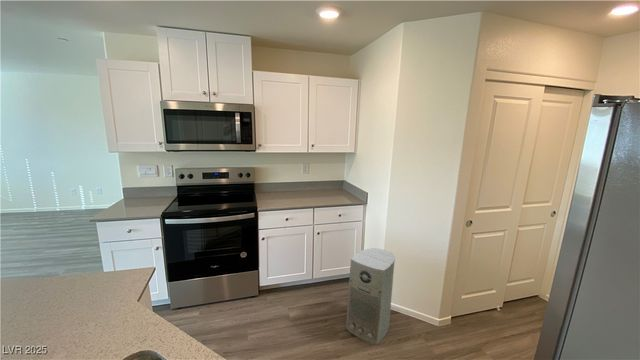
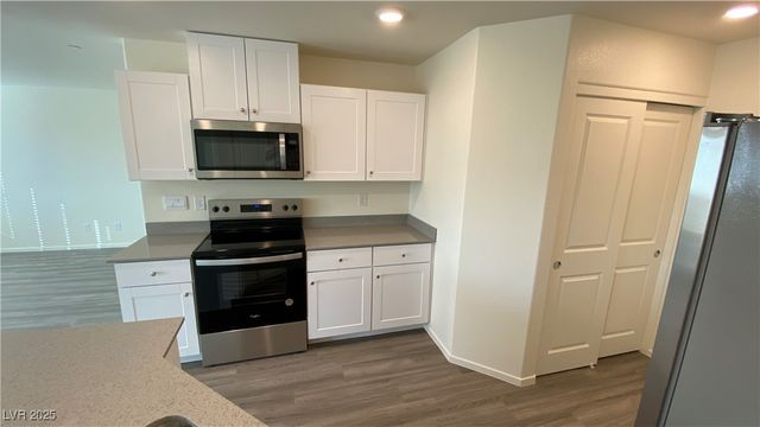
- air purifier (372, 292)
